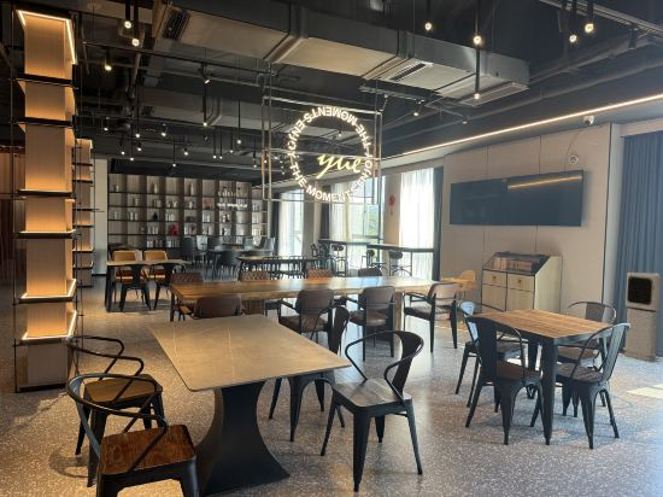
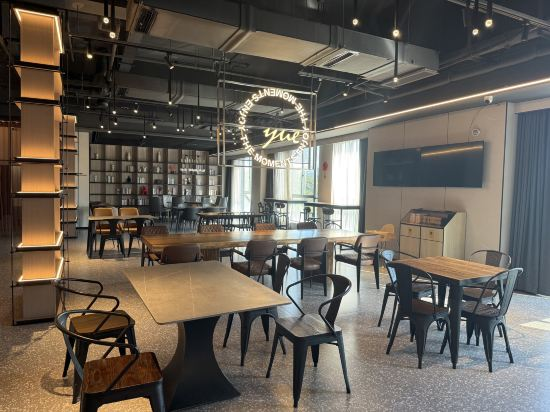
- air purifier (646, 315)
